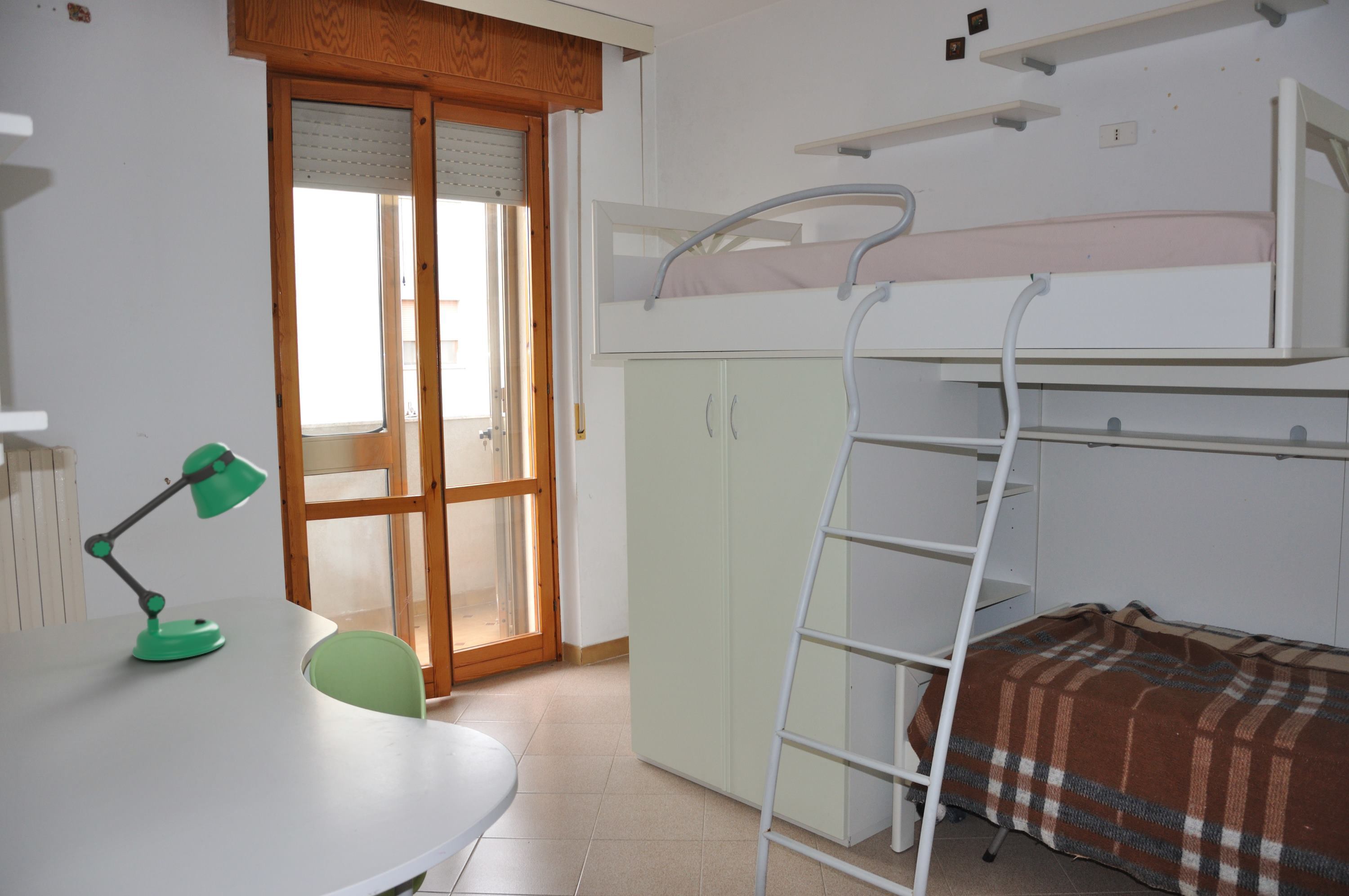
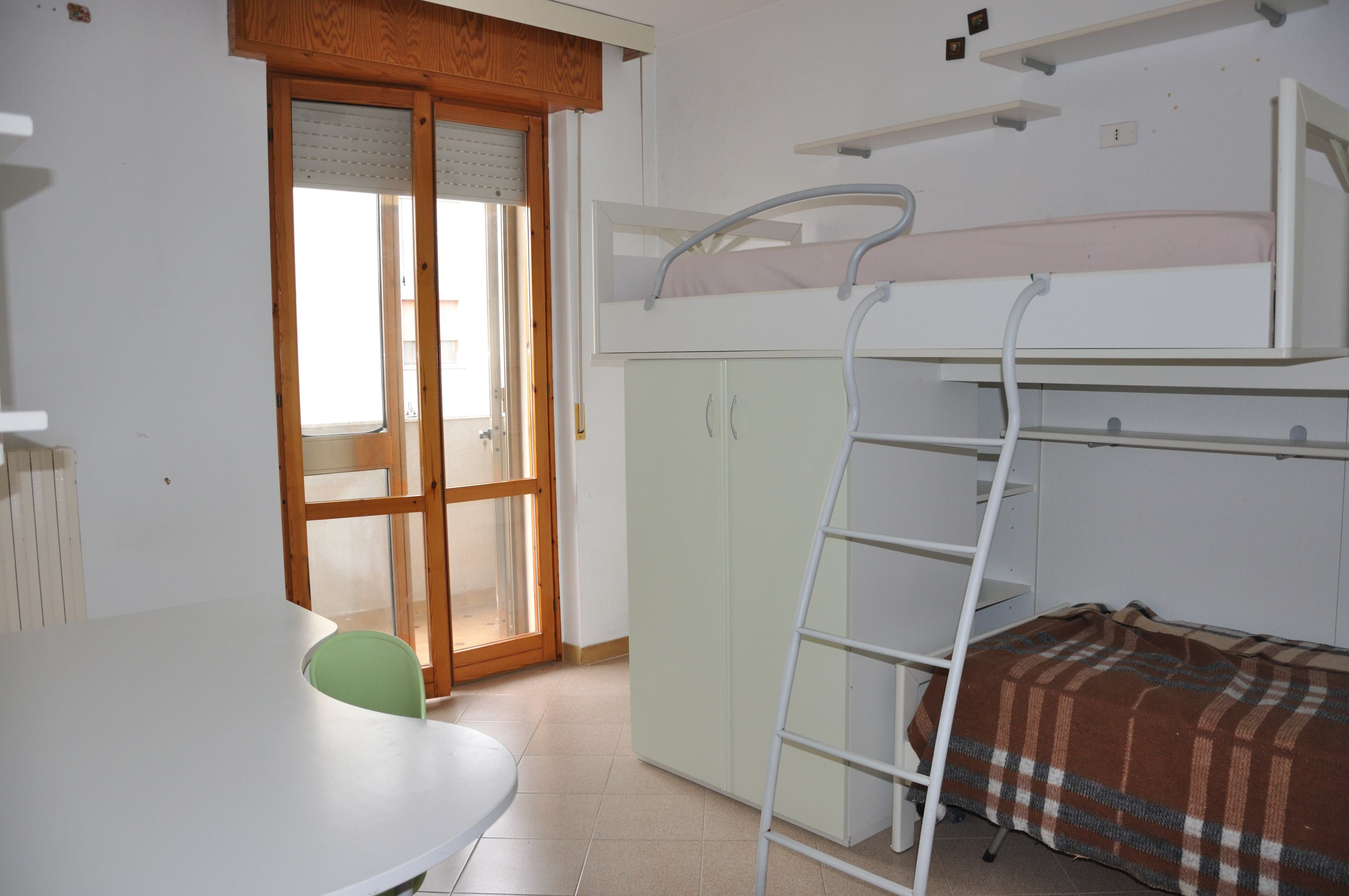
- desk lamp (199, 518)
